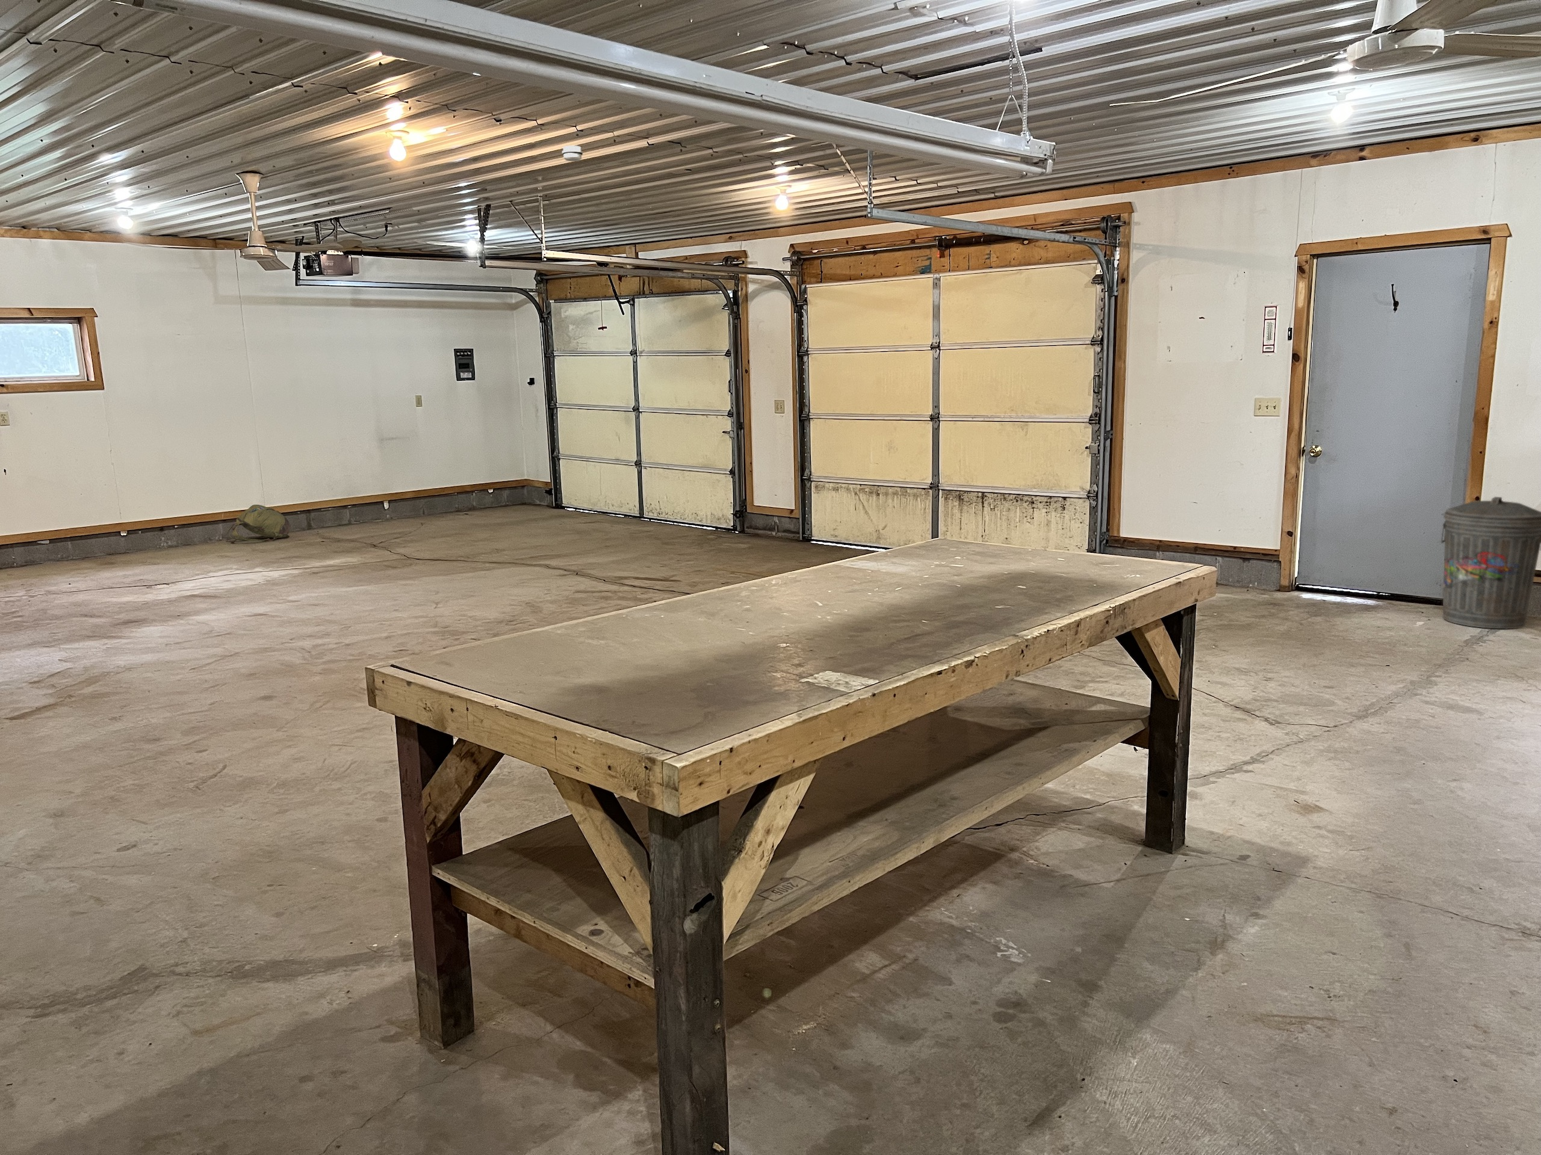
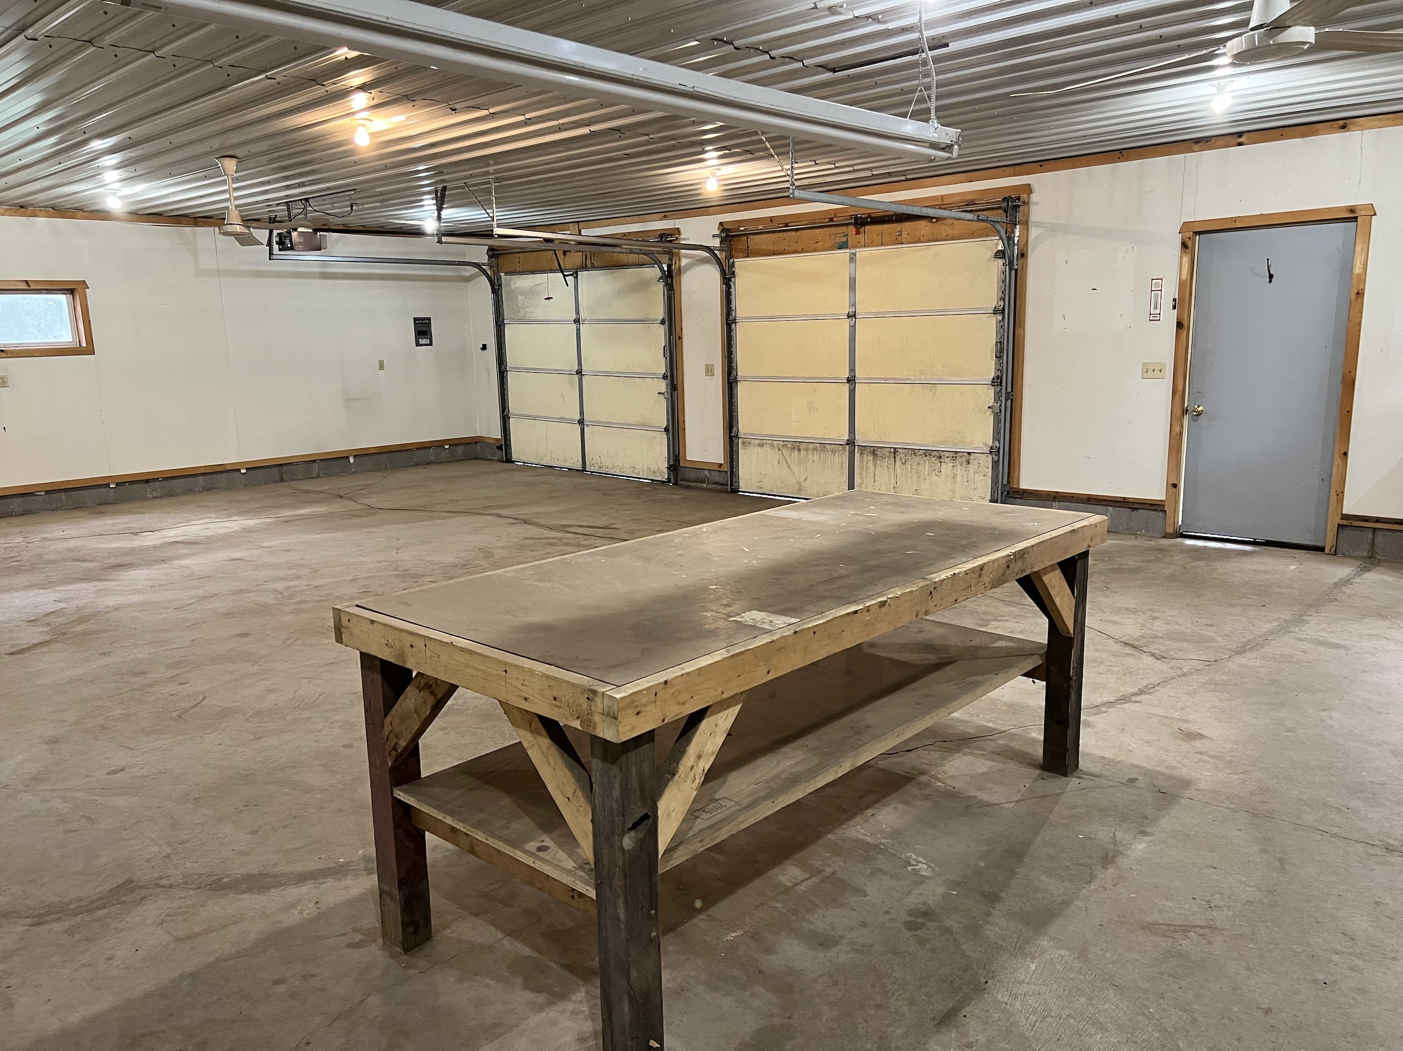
- backpack (257, 523)
- trash can (1489, 561)
- smoke detector (573, 153)
